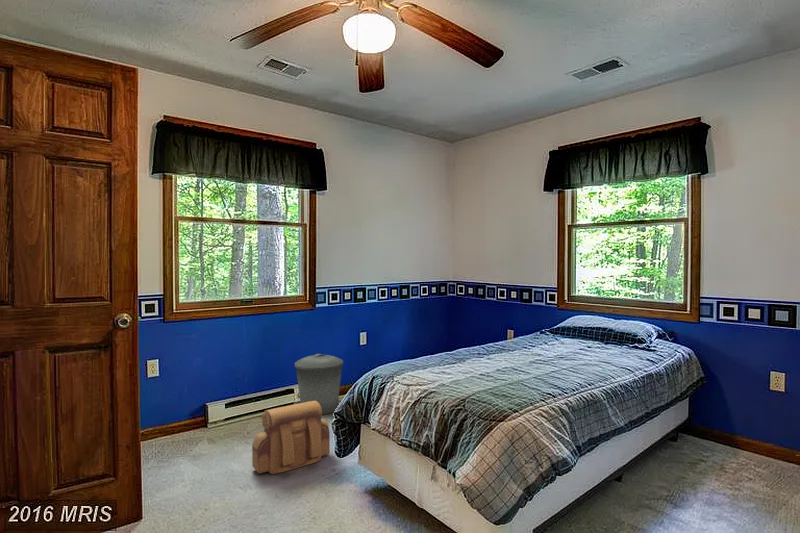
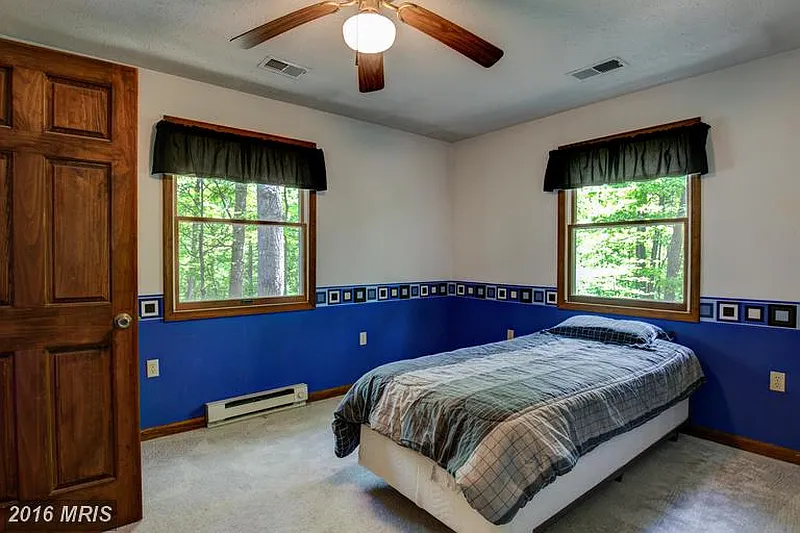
- backpack (292, 434)
- trash can (319, 381)
